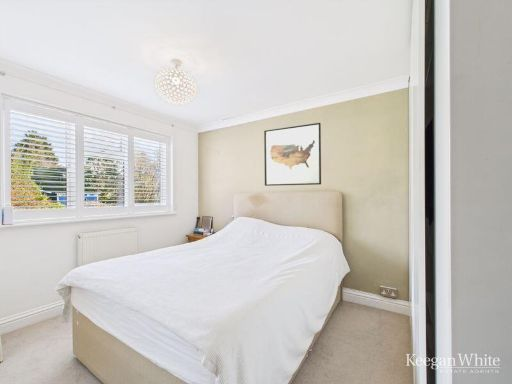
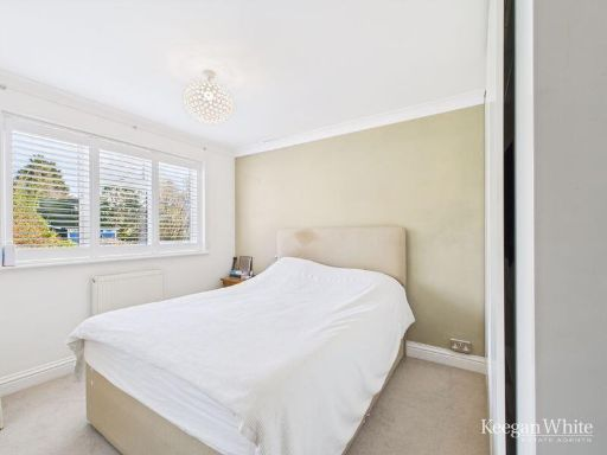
- wall art (291, 156)
